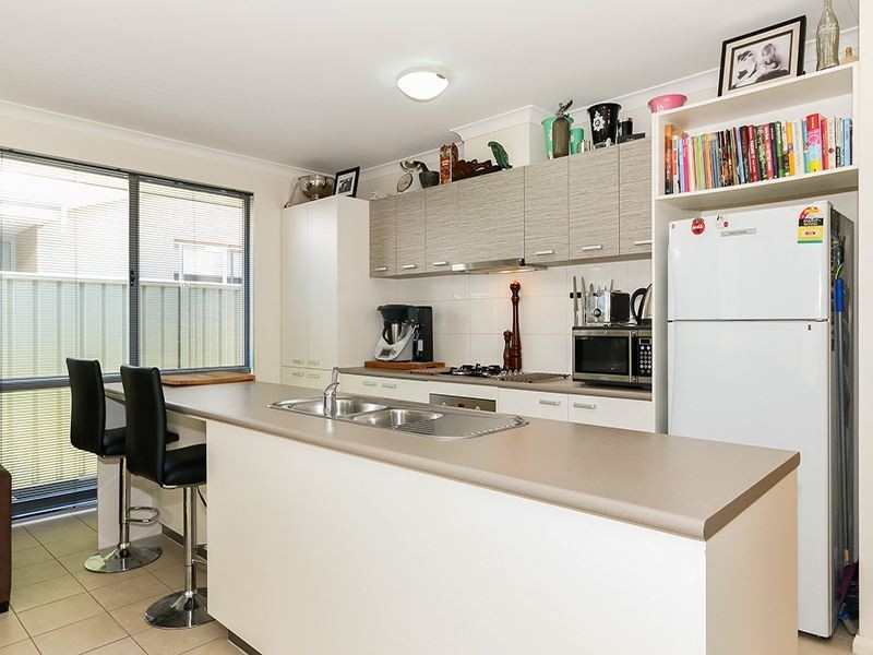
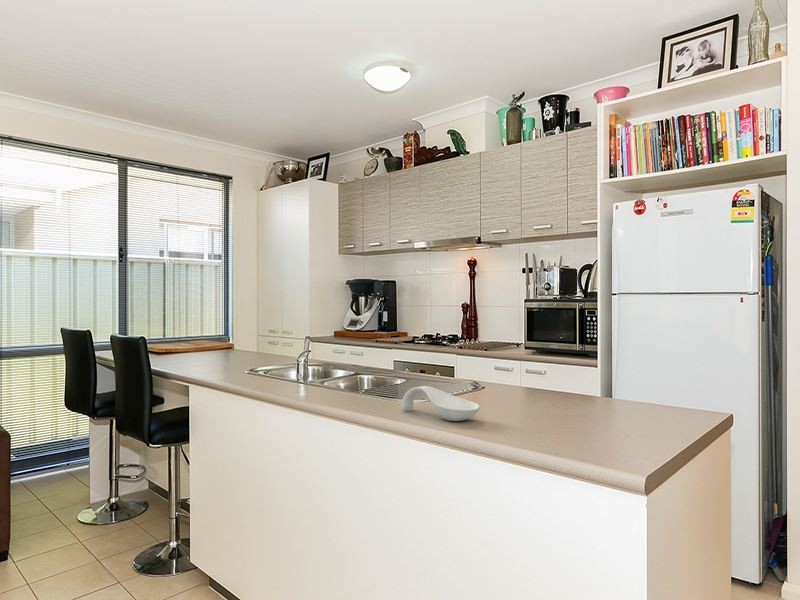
+ spoon rest (438, 402)
